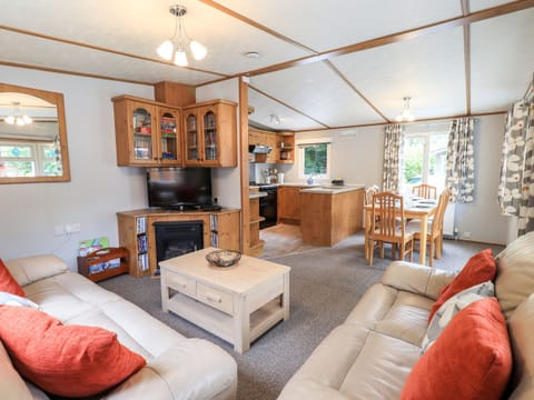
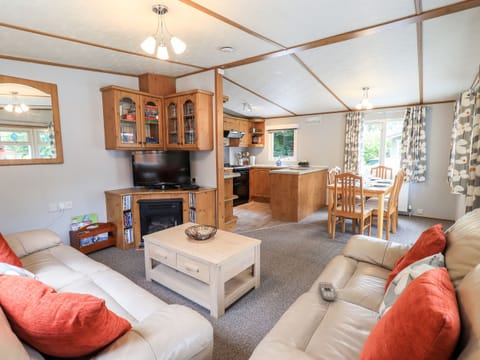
+ remote control (327, 291)
